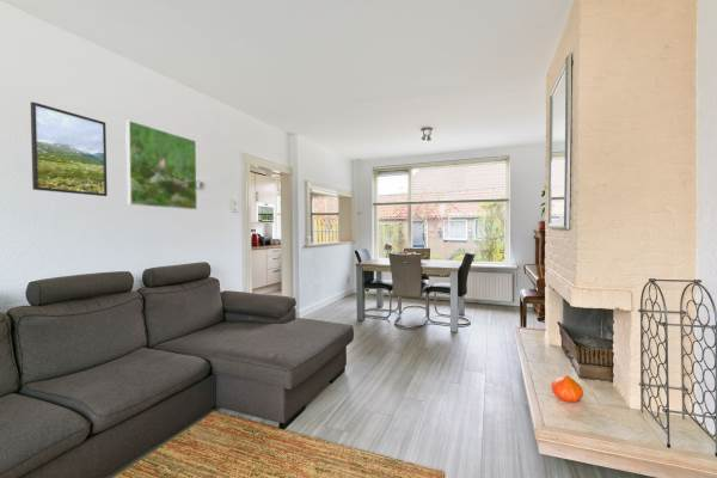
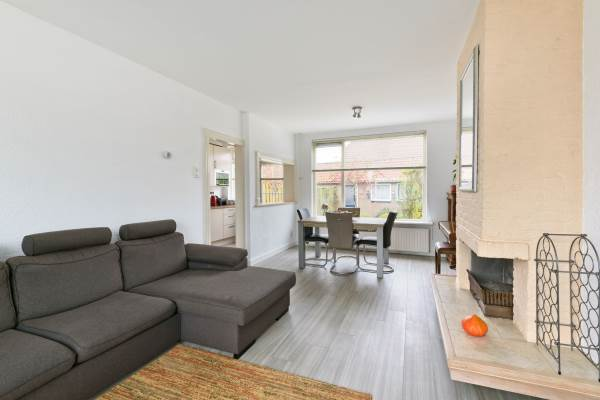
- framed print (165, 170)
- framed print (72, 153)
